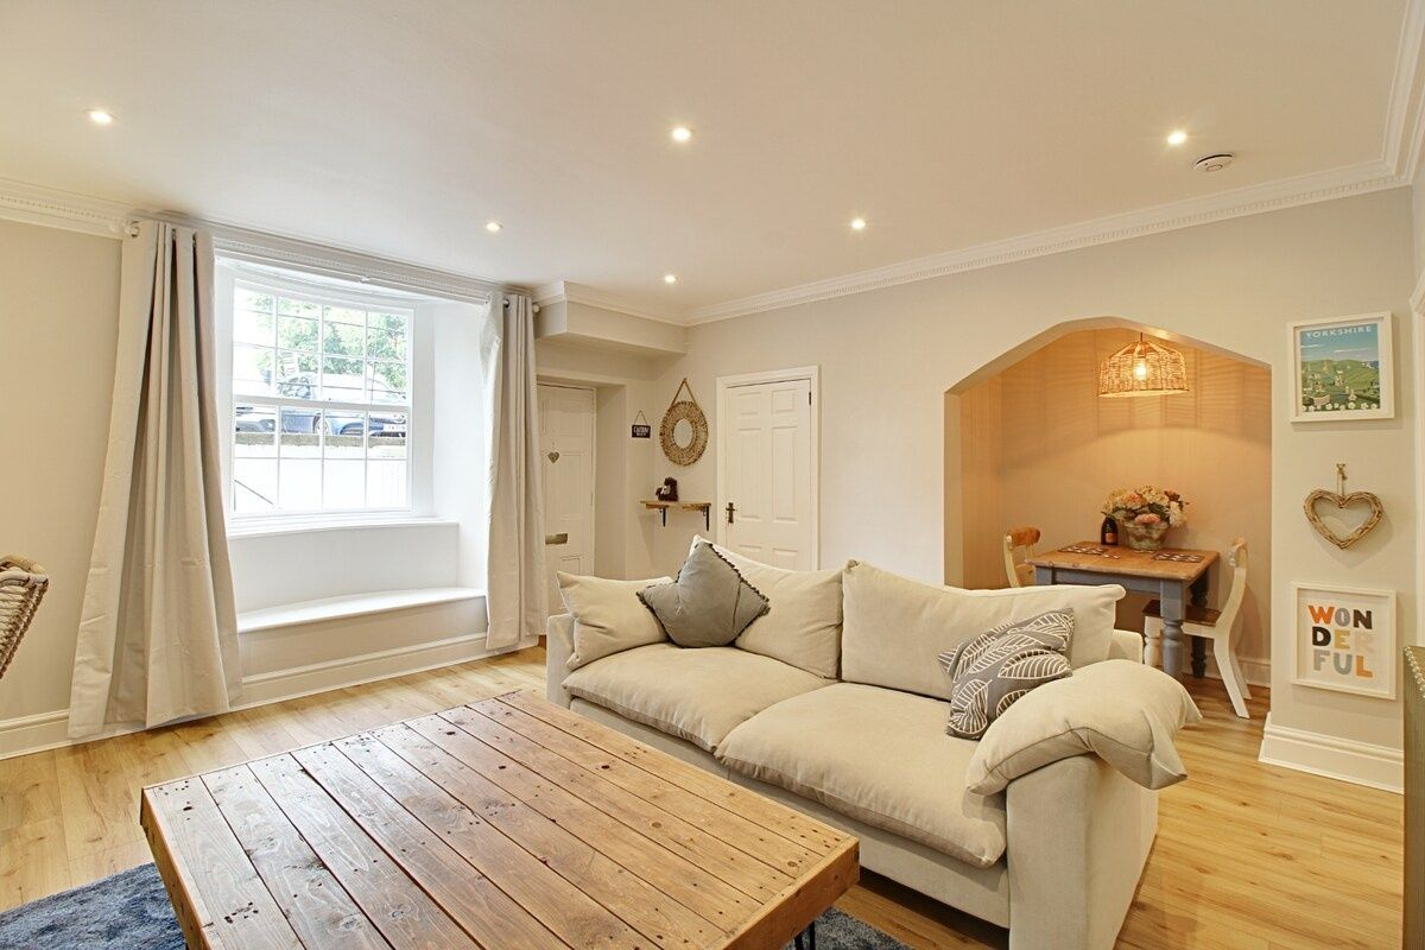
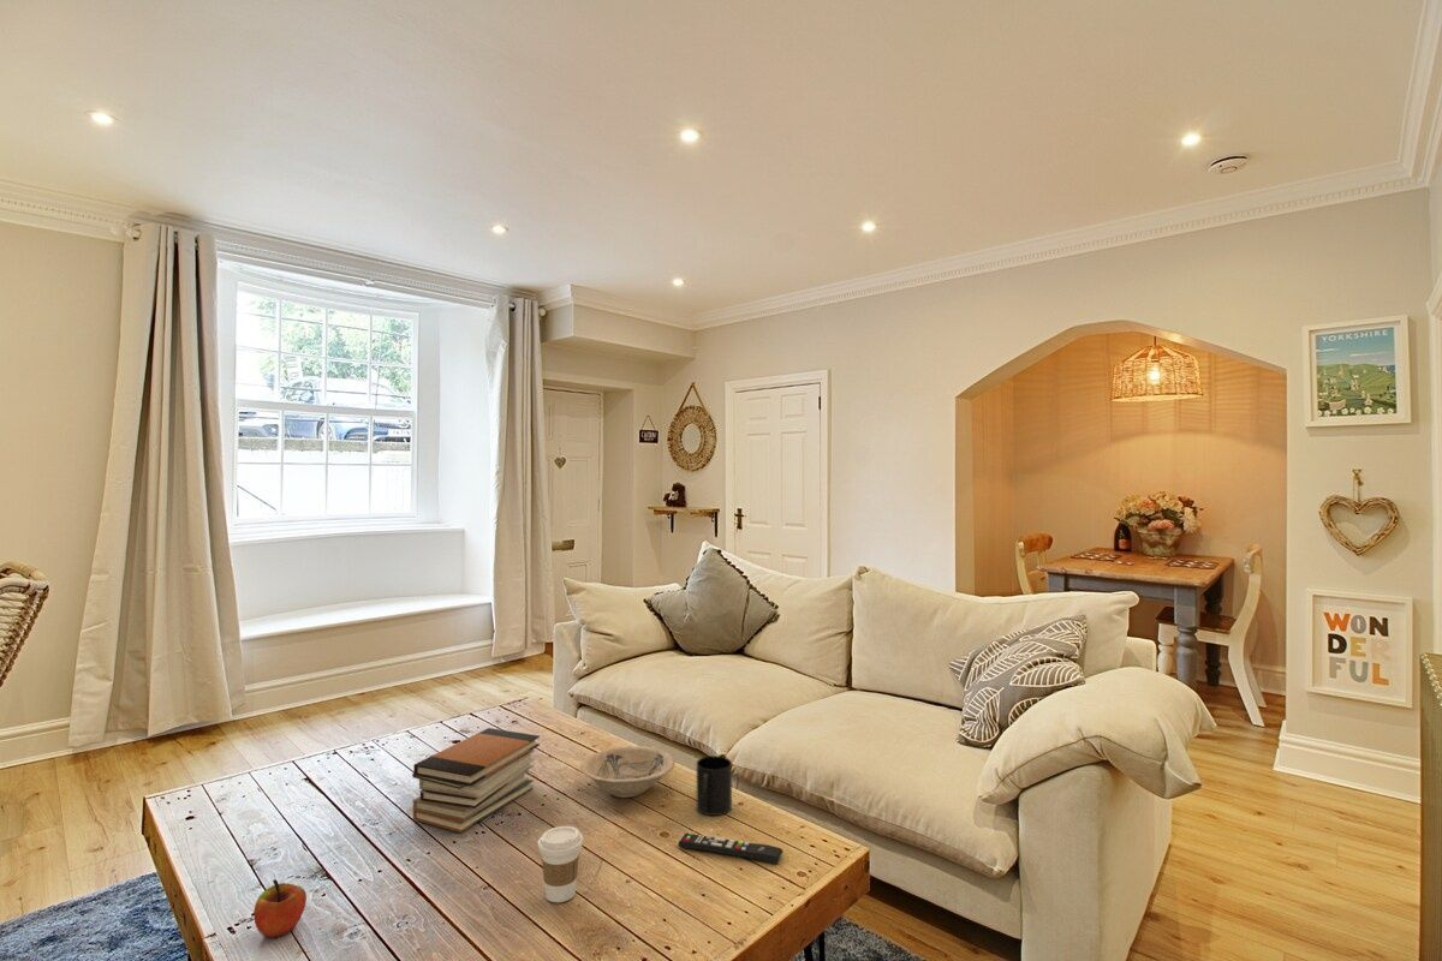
+ apple (279, 903)
+ book stack (478, 775)
+ bowl (627, 775)
+ coffee cup (560, 864)
+ mug (711, 787)
+ remote control (729, 847)
